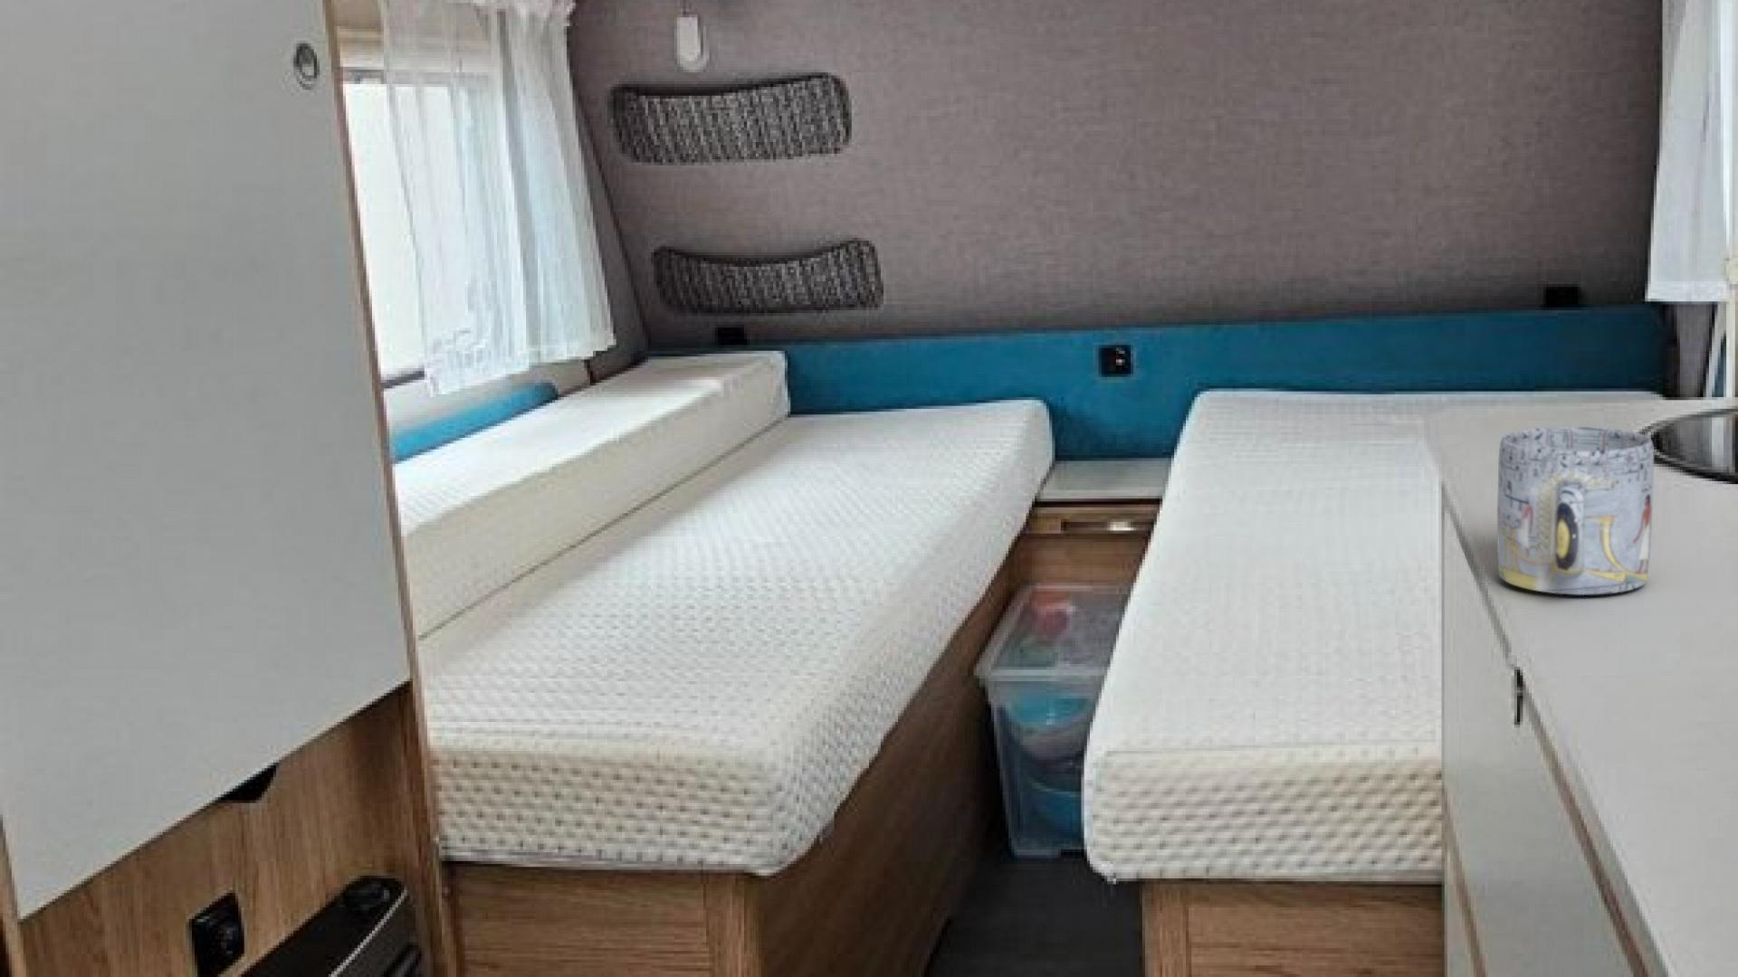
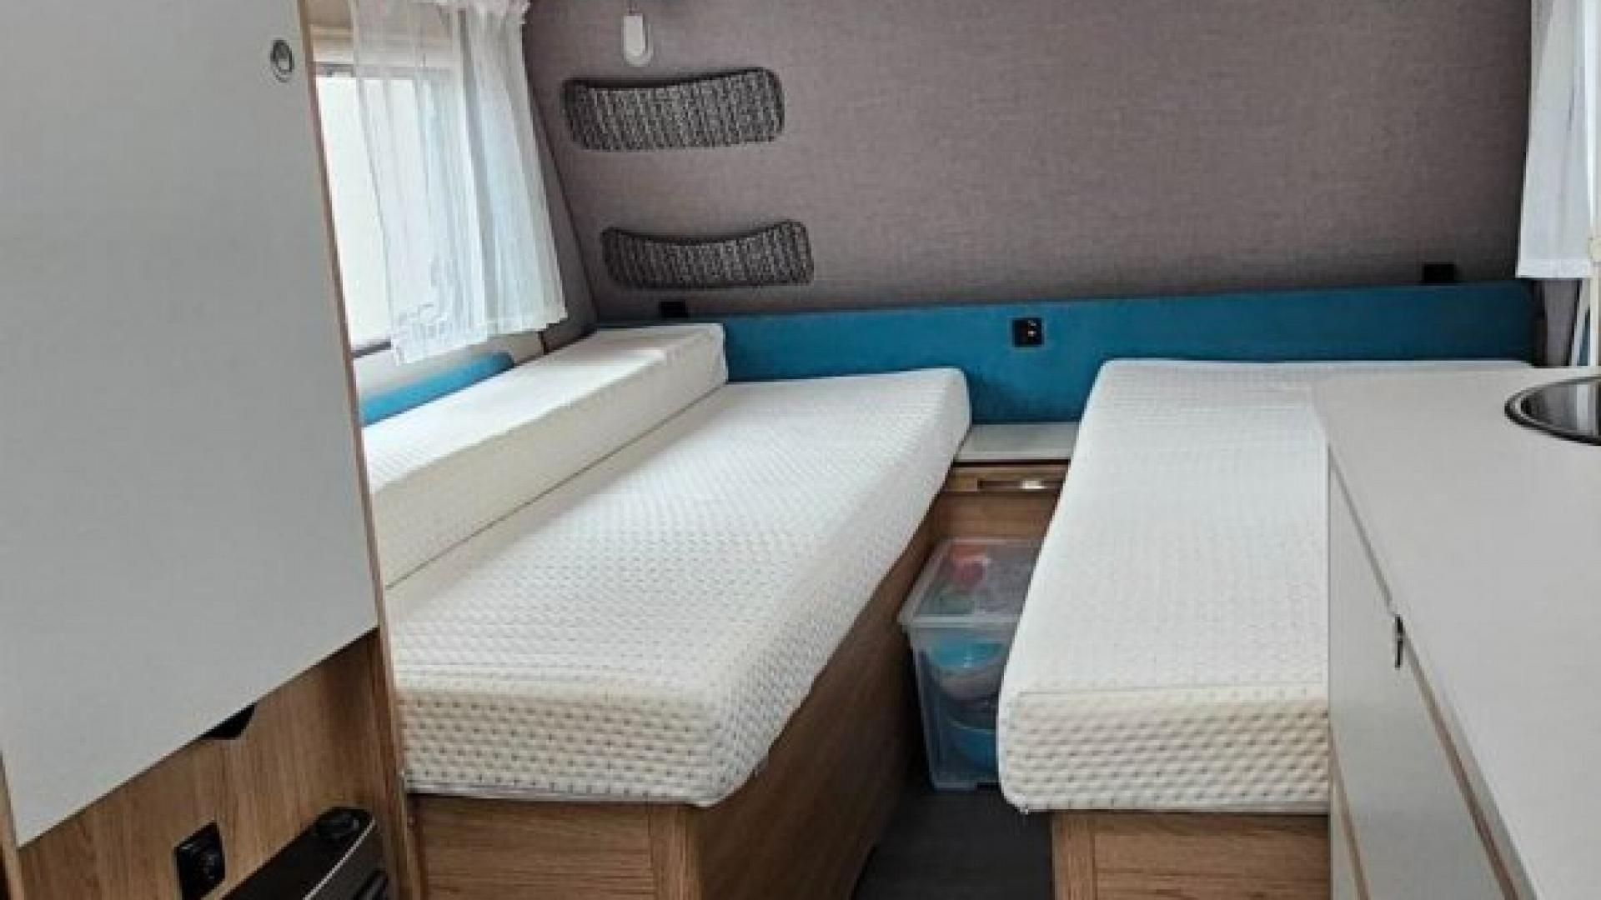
- mug (1576, 515)
